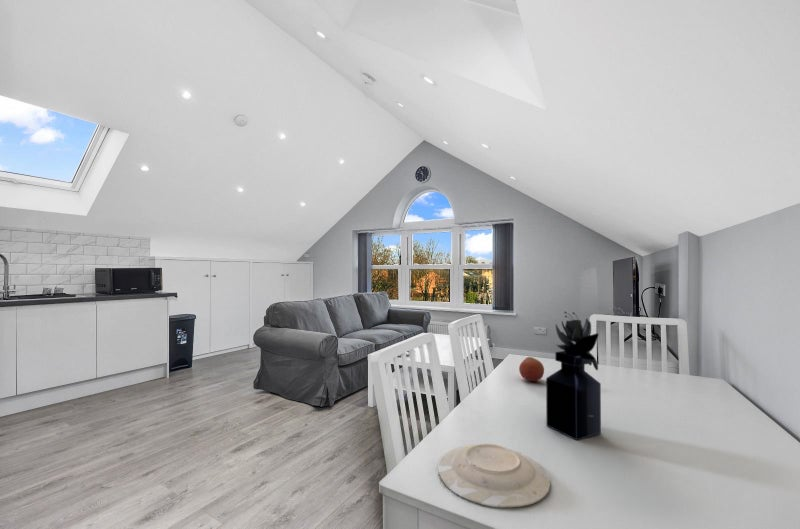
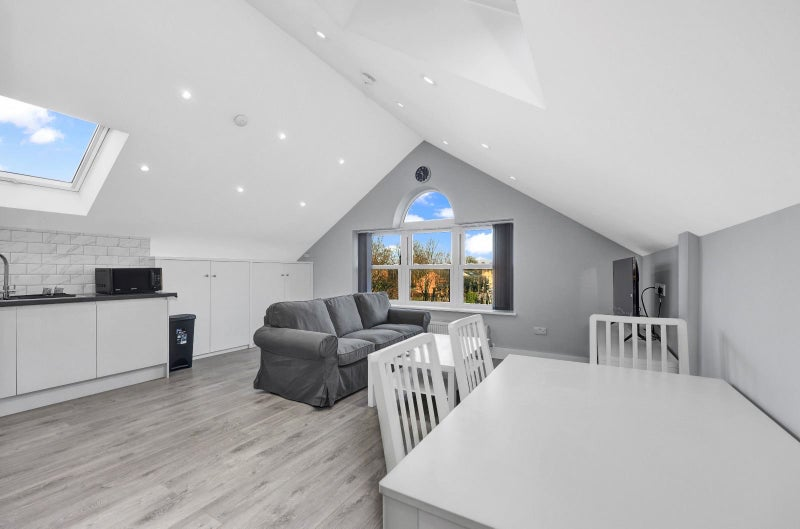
- fruit (531, 369)
- vase (574, 370)
- plate (492, 465)
